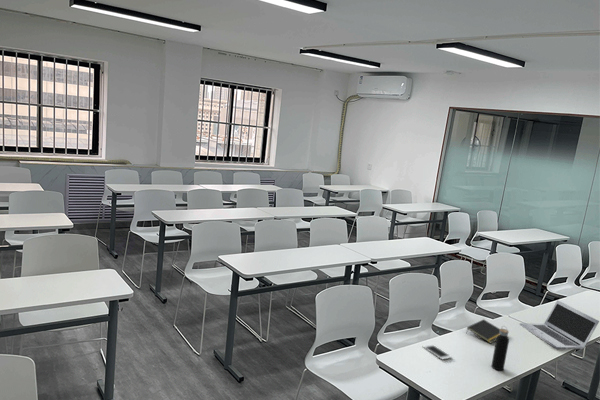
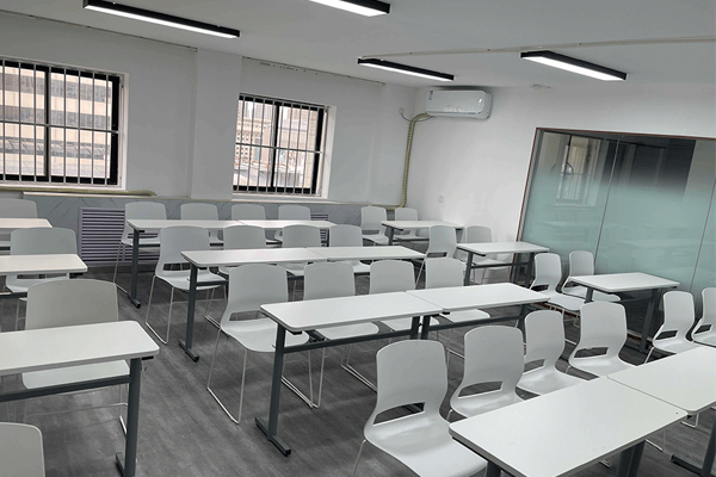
- water bottle (501, 347)
- cell phone (436, 351)
- laptop (557, 323)
- notepad (487, 330)
